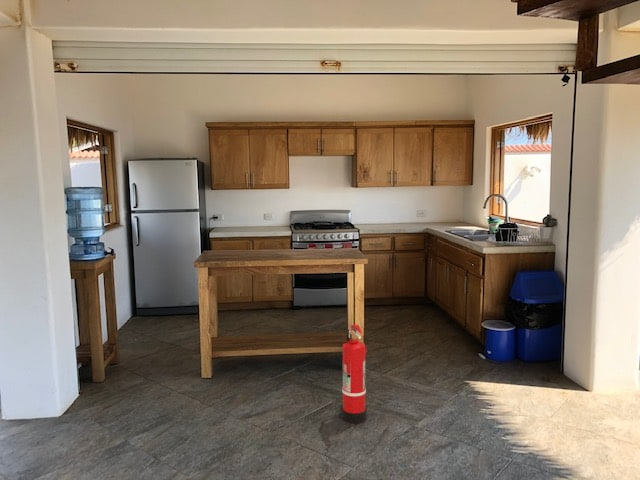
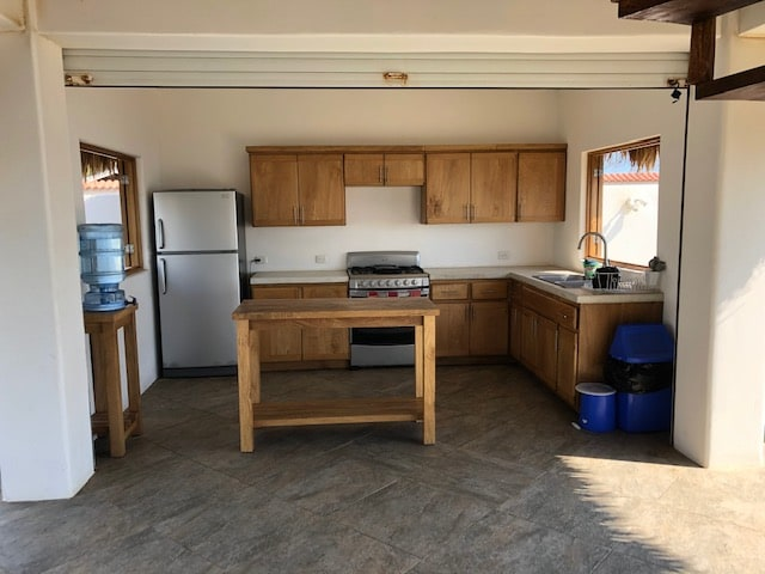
- fire extinguisher (353, 369)
